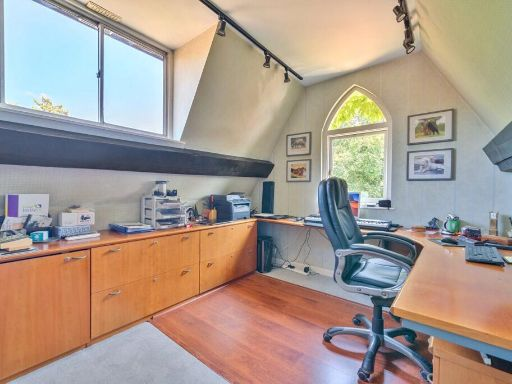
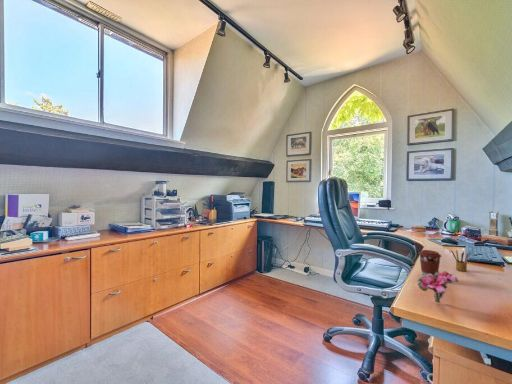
+ coffee cup (429, 265)
+ pencil box (461, 259)
+ flower (437, 289)
